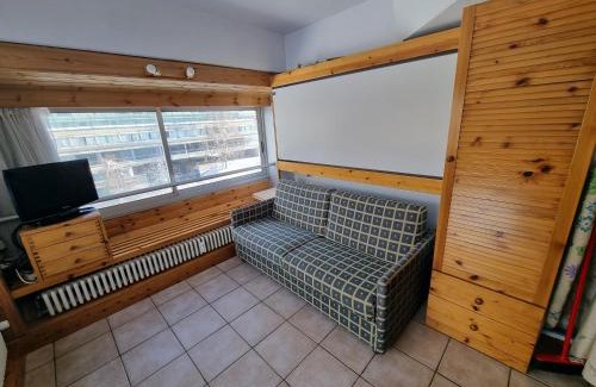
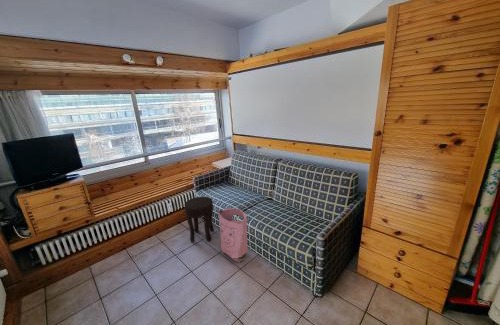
+ bag (233, 234)
+ side table (200, 217)
